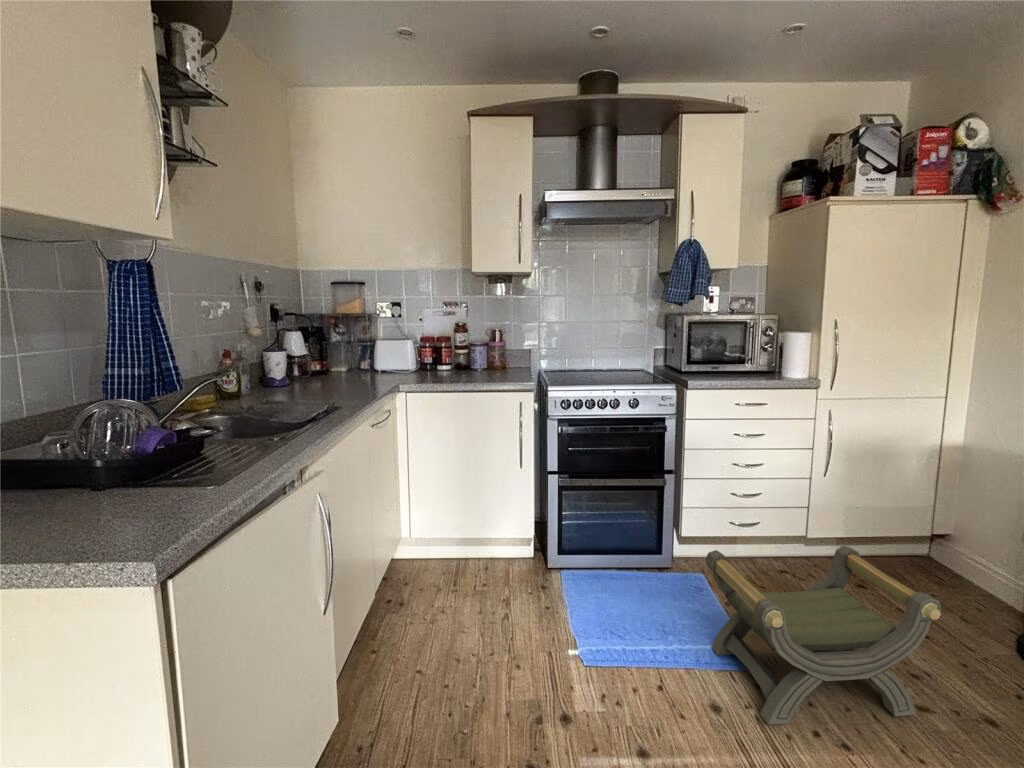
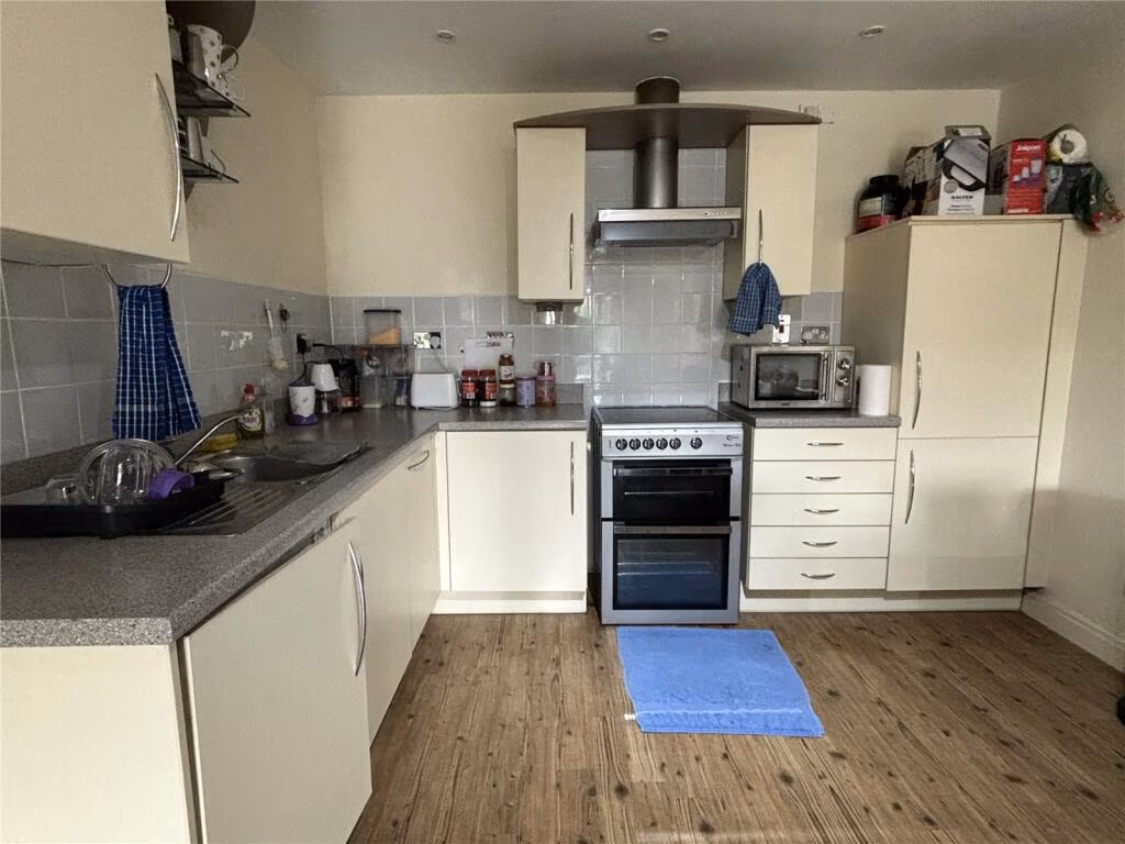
- stool (808, 627)
